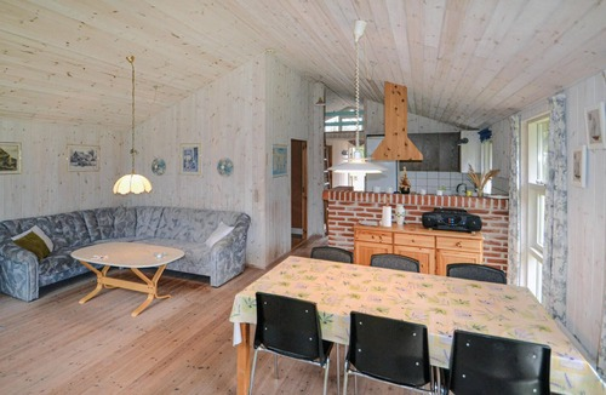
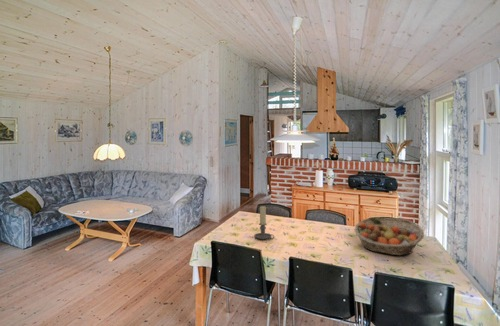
+ candle holder (264, 222)
+ fruit basket (387, 235)
